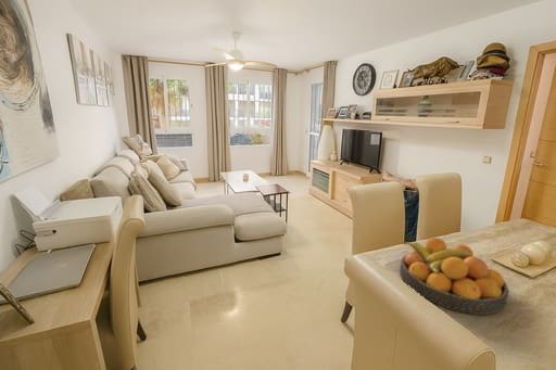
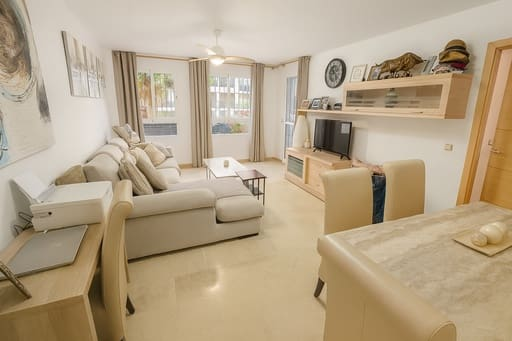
- fruit bowl (451, 266)
